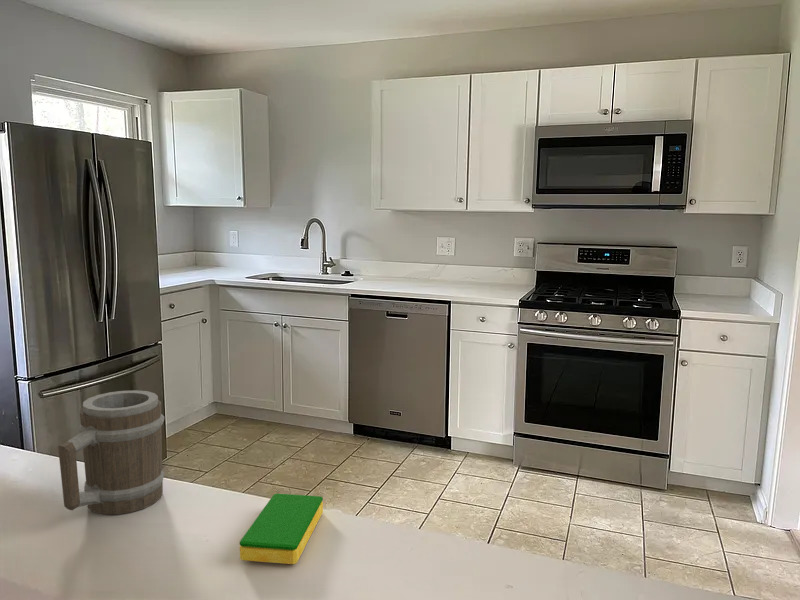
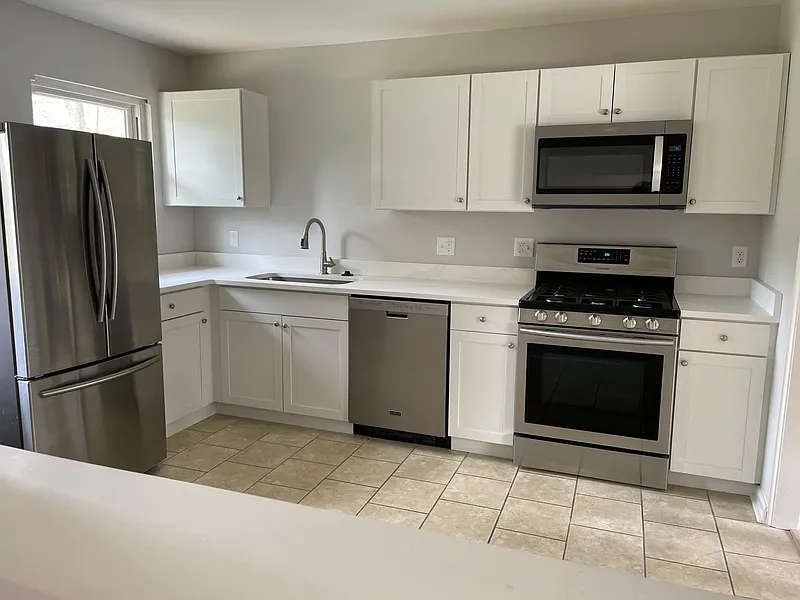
- barrel (111, 454)
- dish sponge (284, 525)
